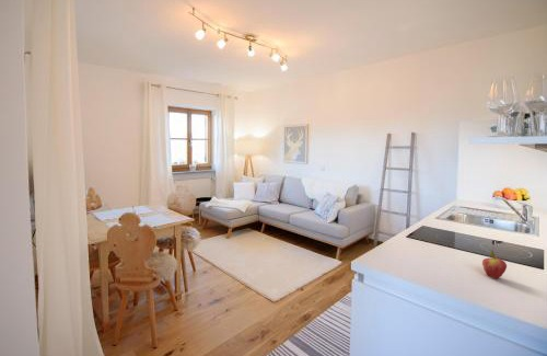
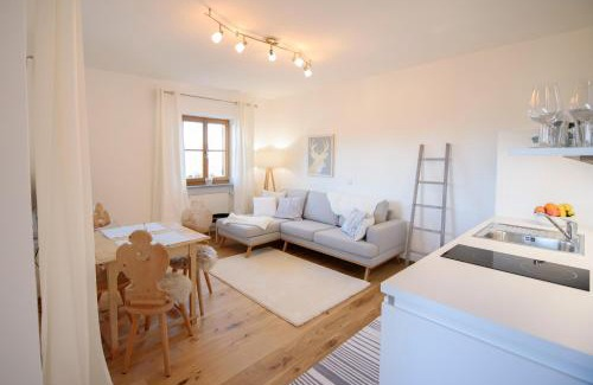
- fruit (493, 263)
